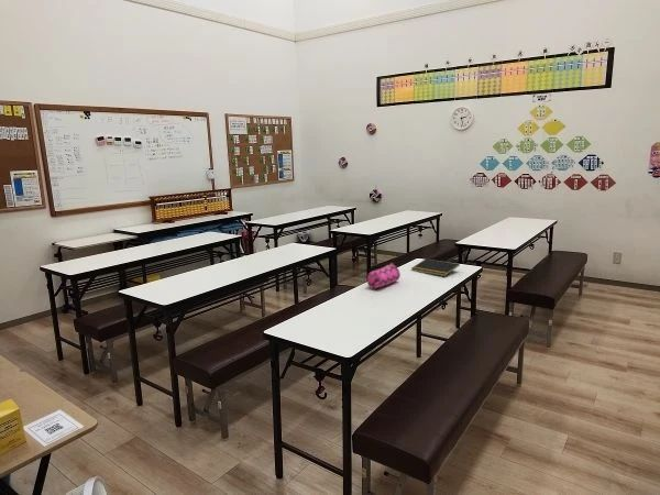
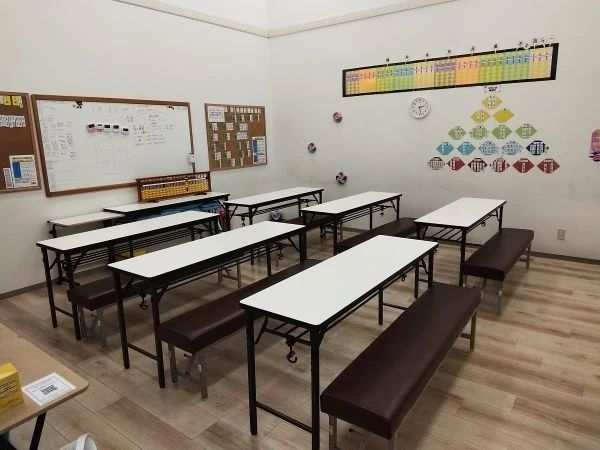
- pencil case (383, 275)
- notepad (435, 266)
